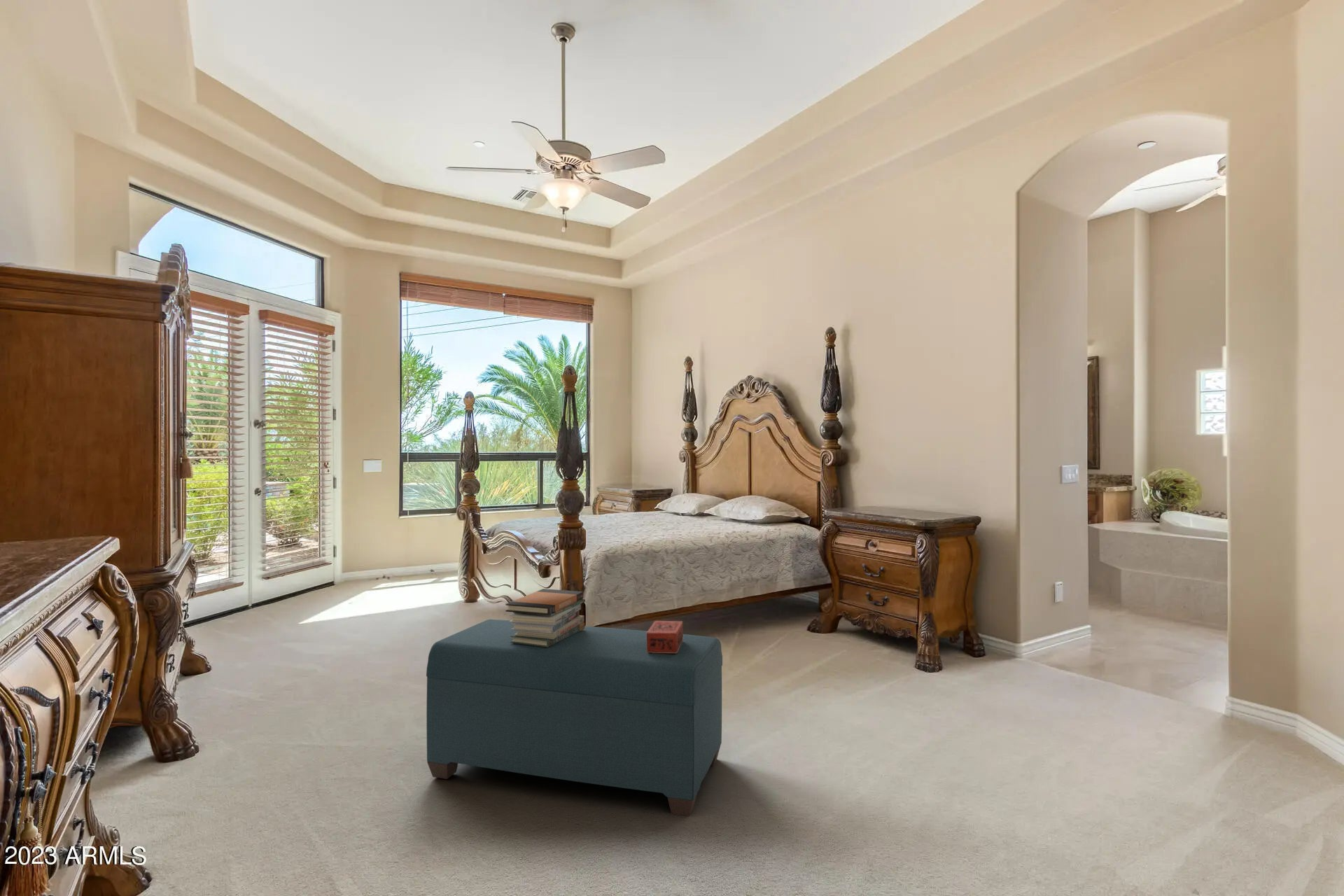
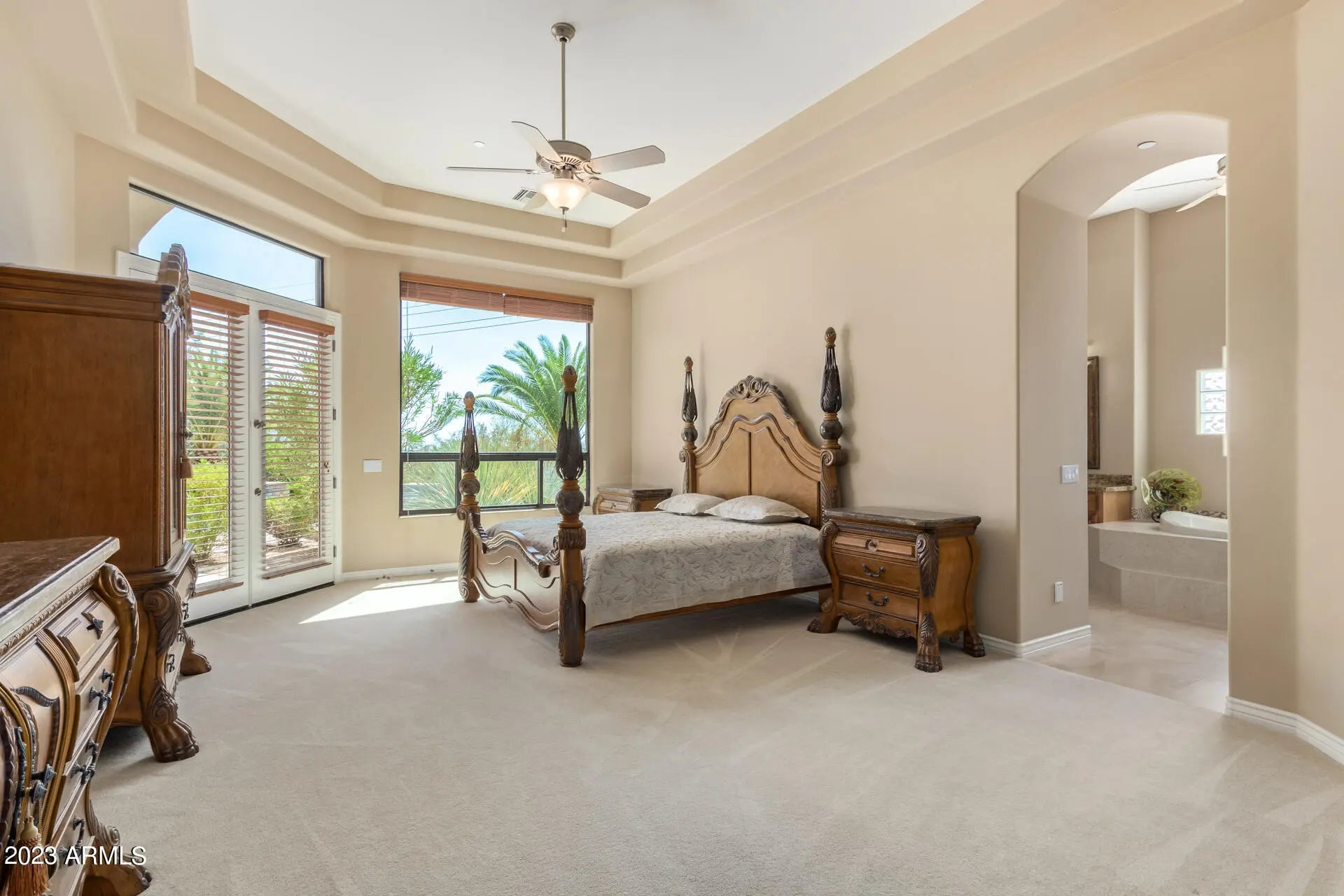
- bench (579, 702)
- decorative box (665, 635)
- book stack (547, 616)
